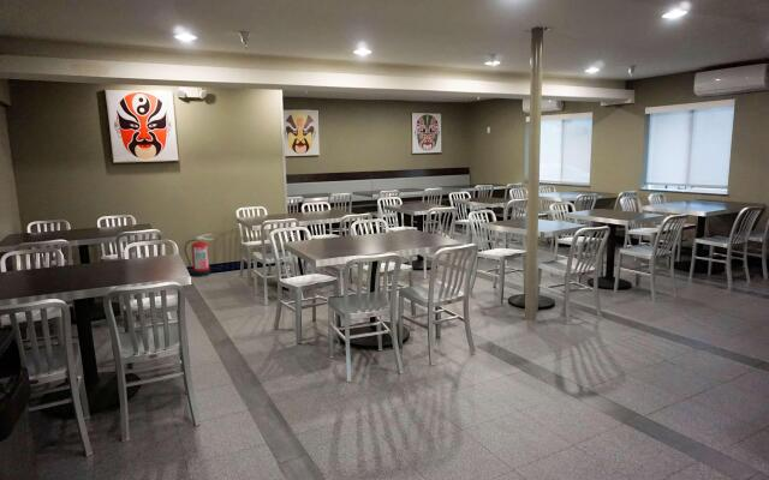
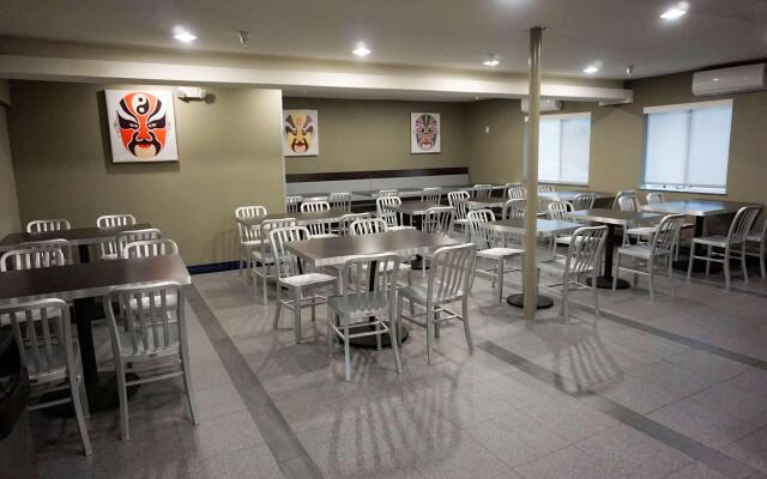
- fire extinguisher (199, 254)
